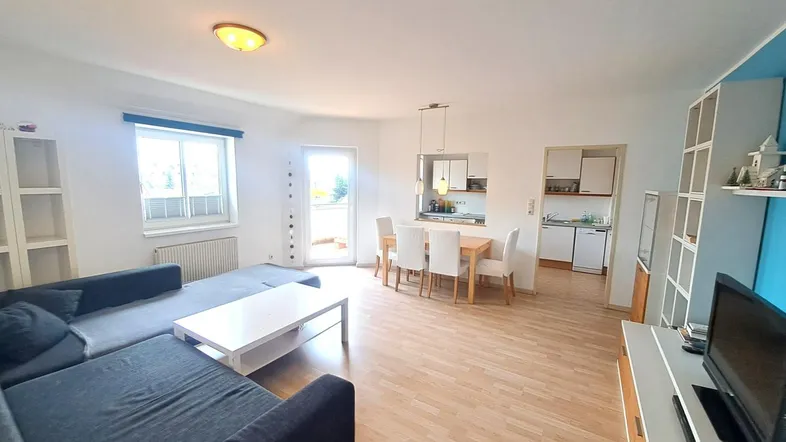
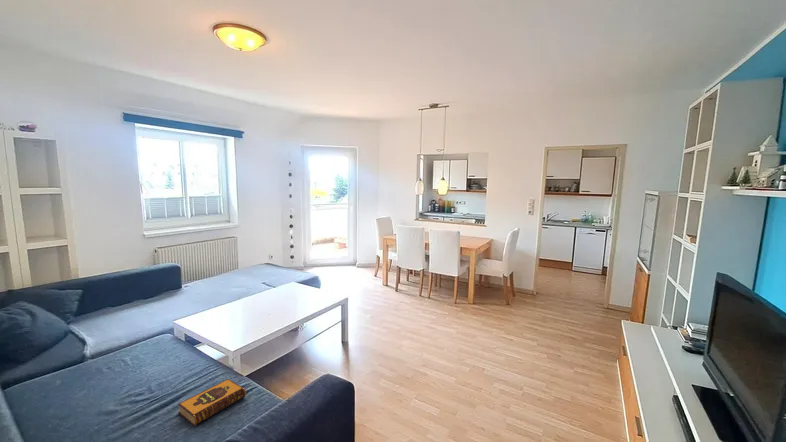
+ hardback book (213, 400)
